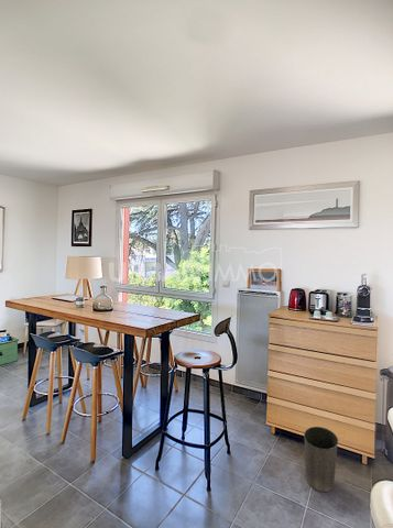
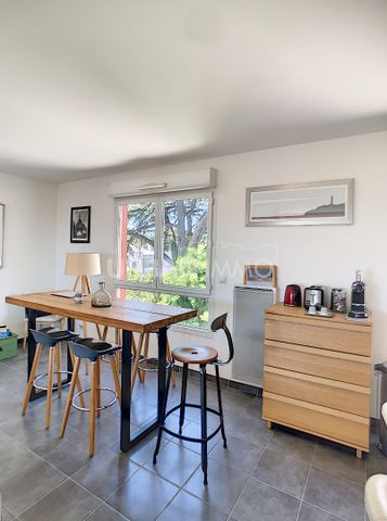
- waste basket (319, 459)
